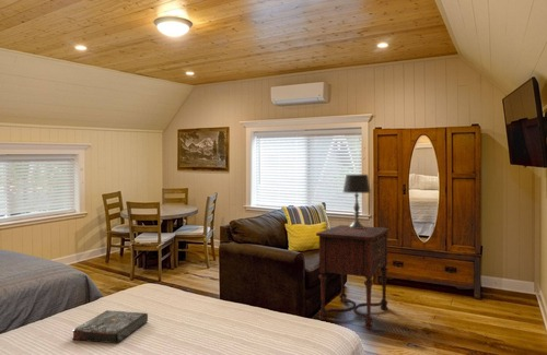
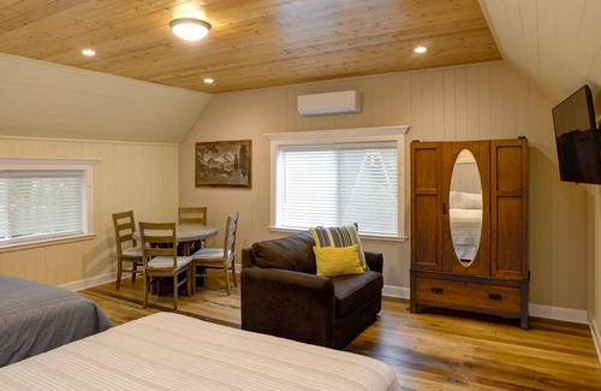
- book (112, 324)
- table lamp (357, 200)
- side table (354, 272)
